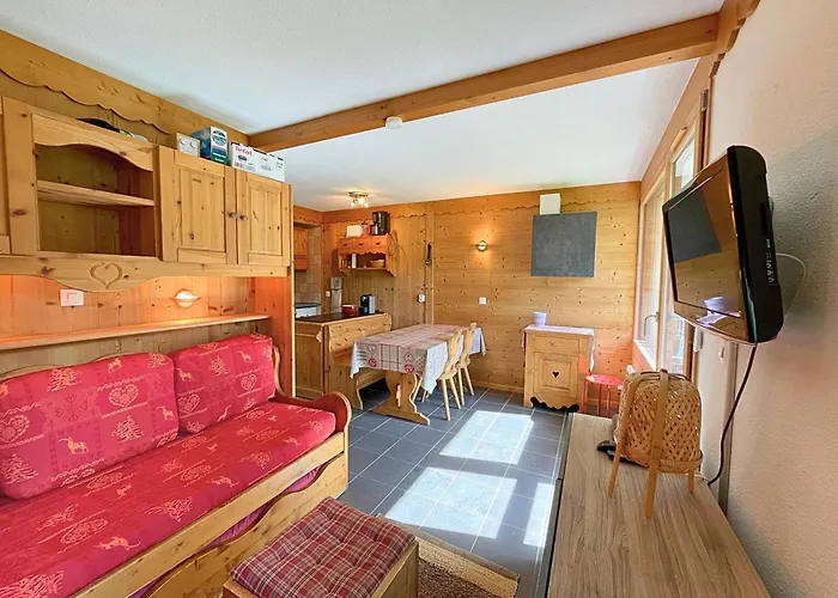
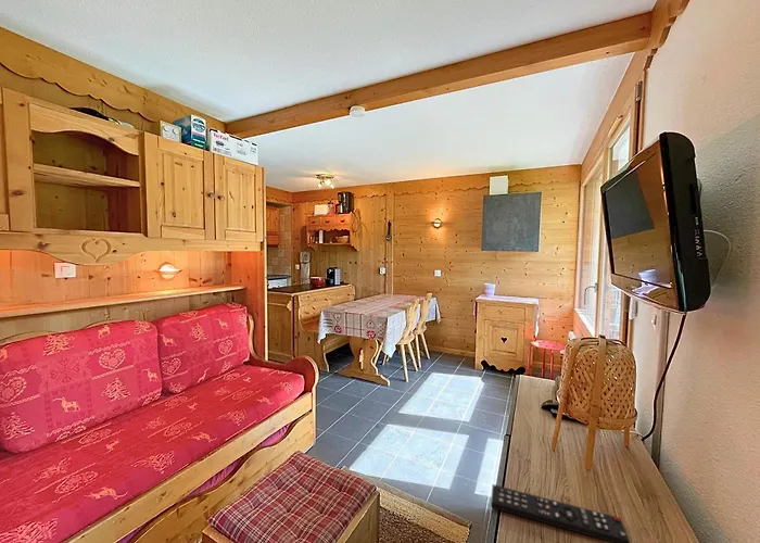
+ remote control (554, 512)
